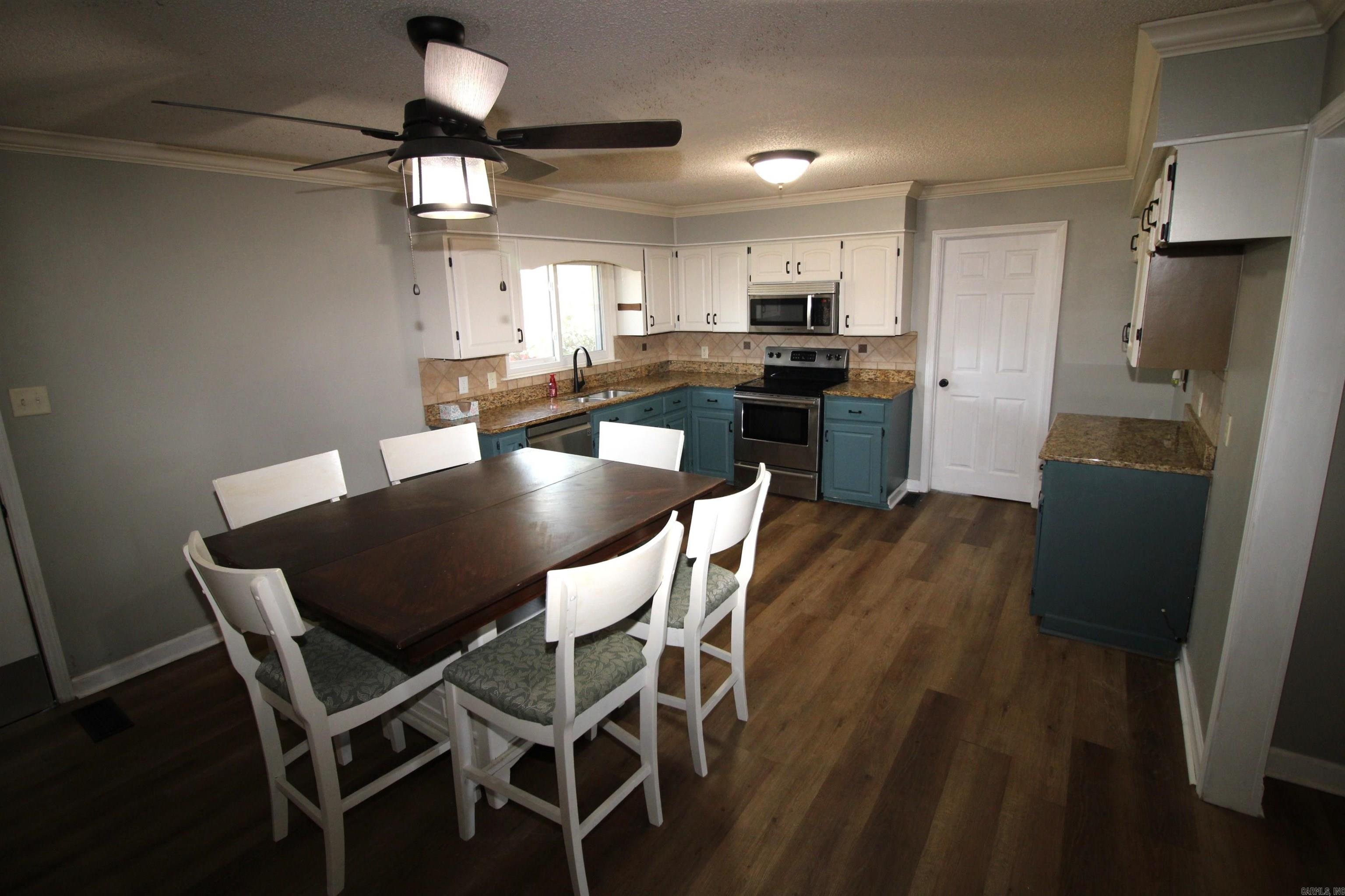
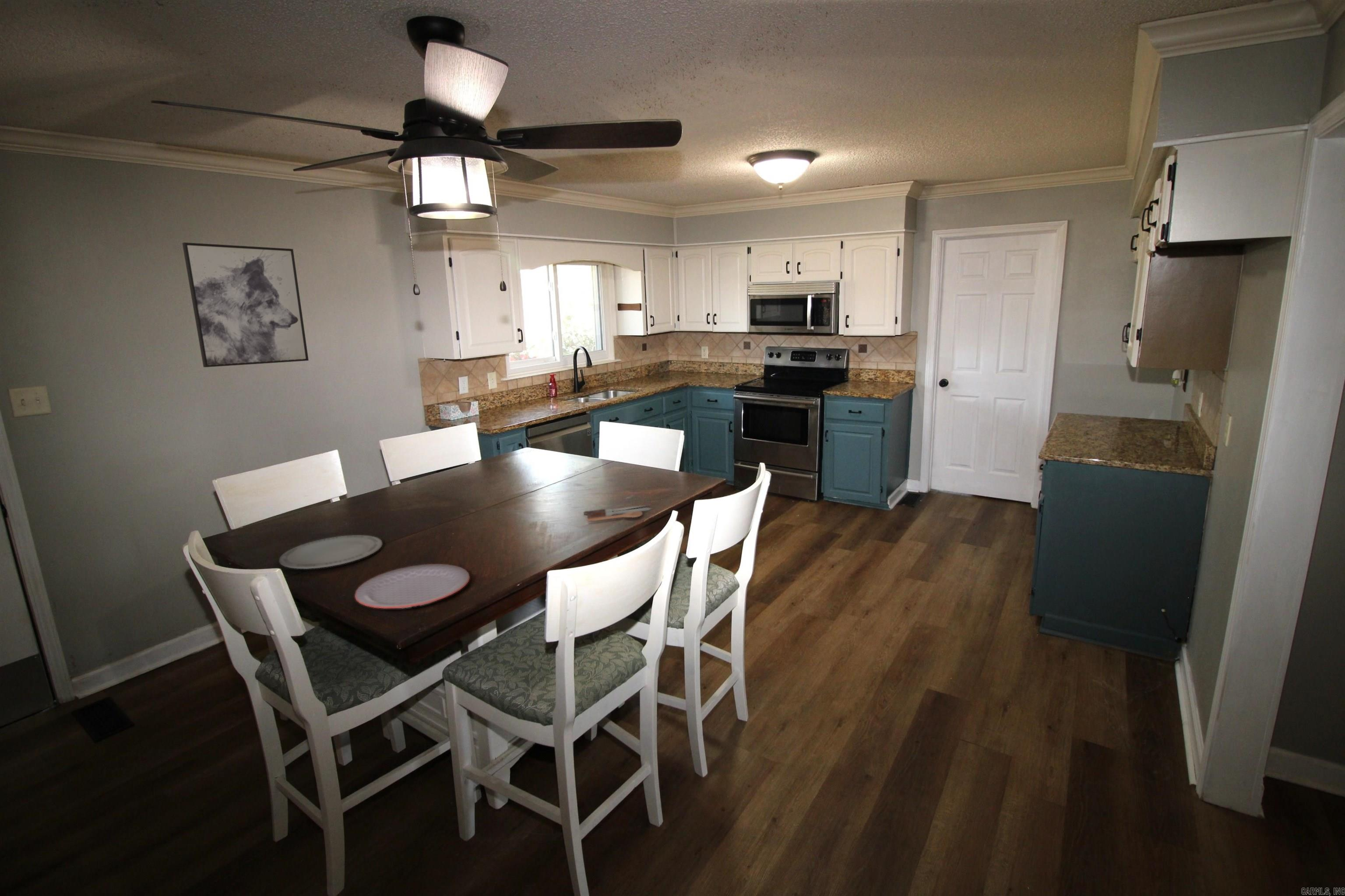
+ plate (332, 552)
+ spoon (621, 513)
+ plate (414, 587)
+ wall art (250, 306)
